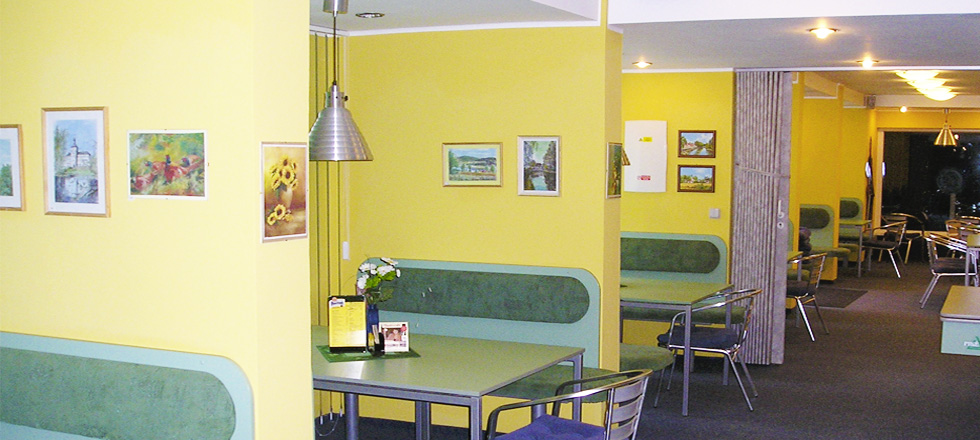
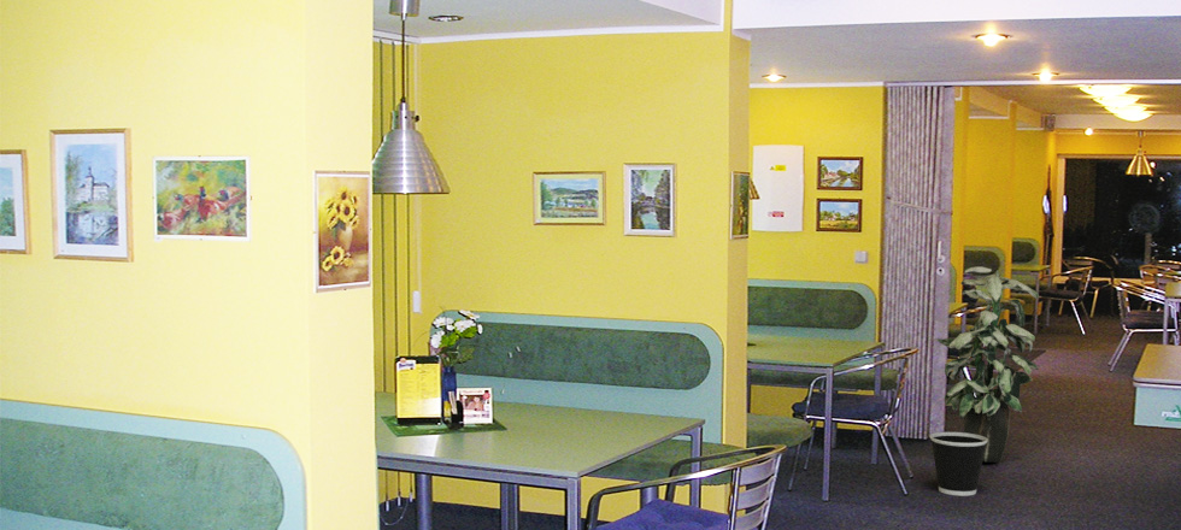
+ indoor plant (983, 363)
+ wastebasket (957, 464)
